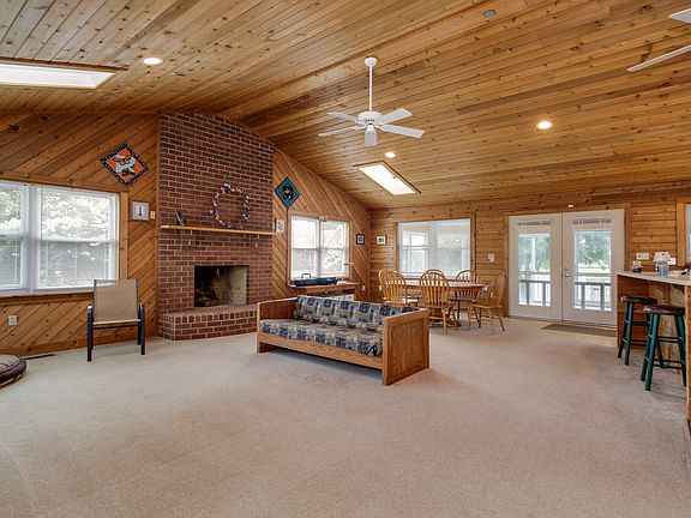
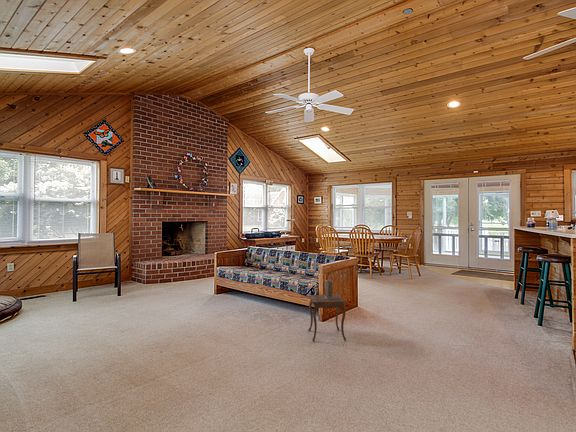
+ side table (326, 306)
